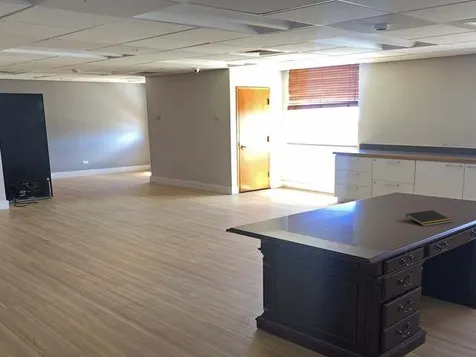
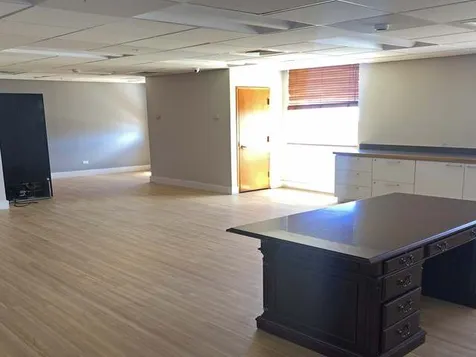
- notepad (428, 217)
